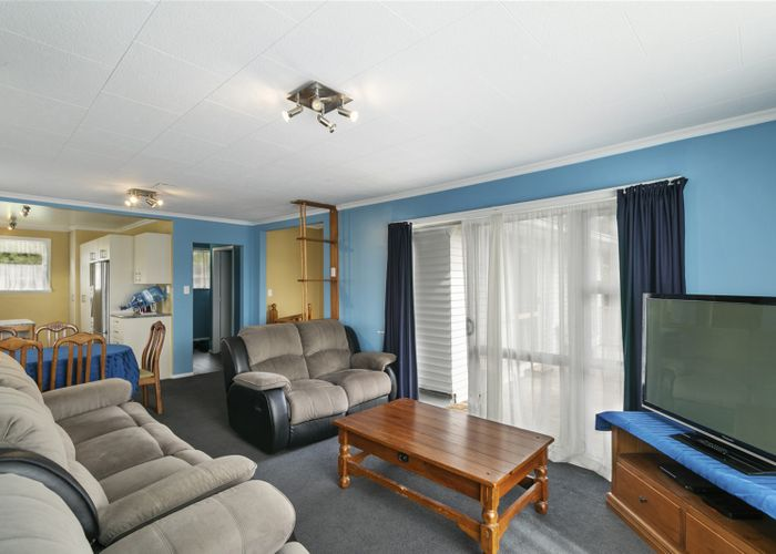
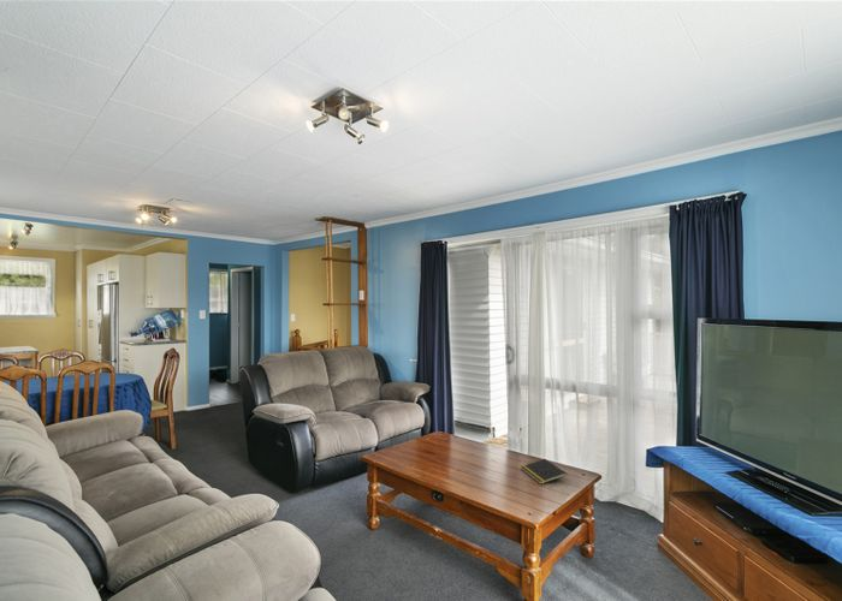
+ notepad (542, 470)
